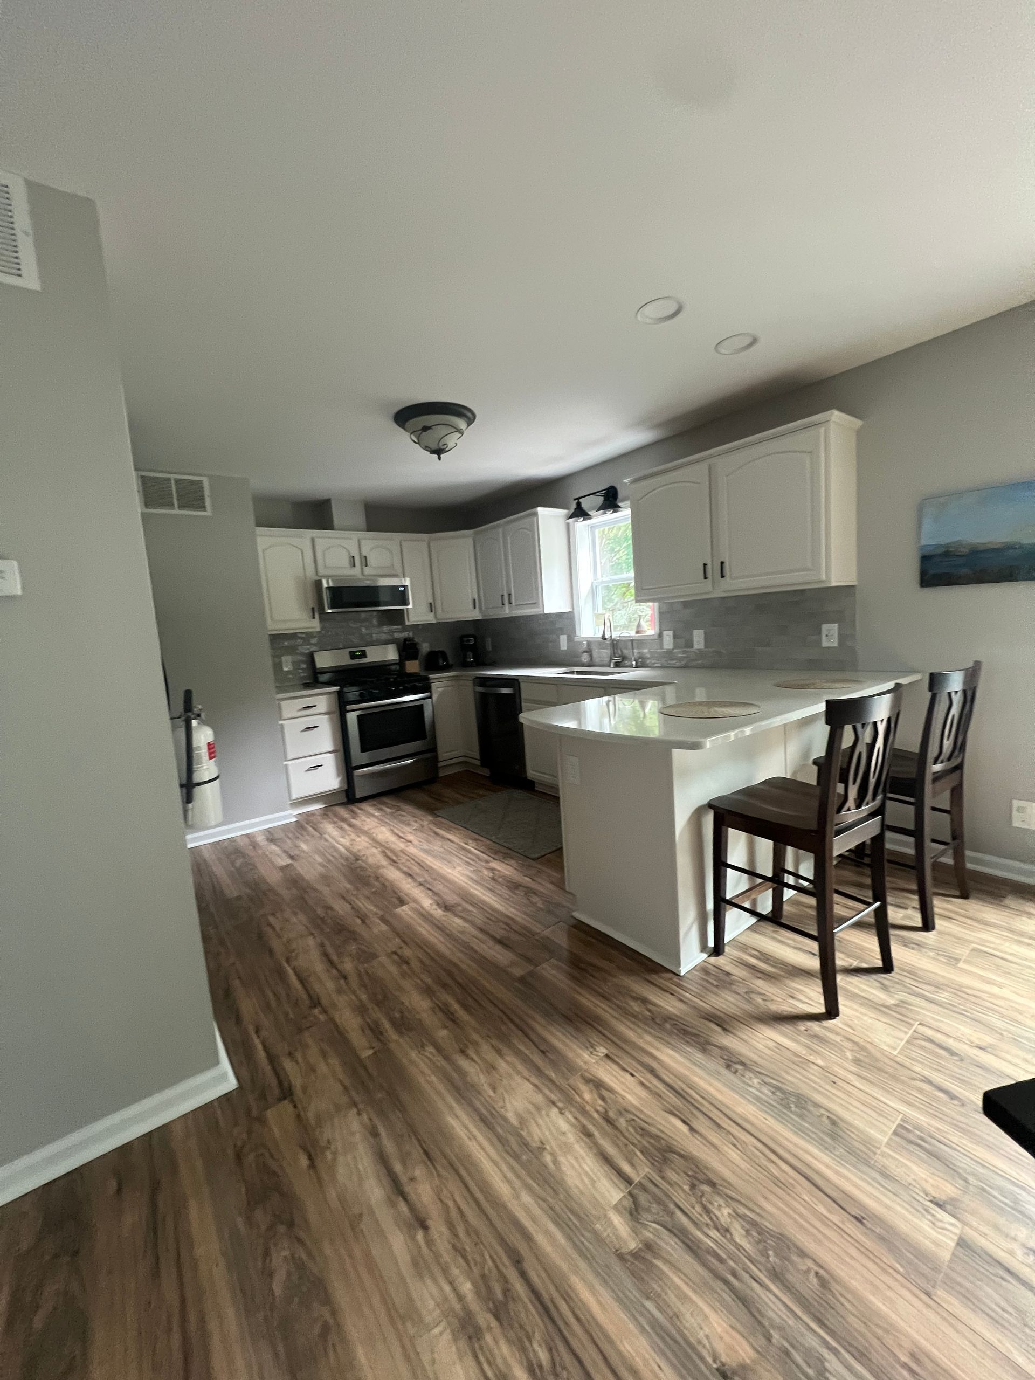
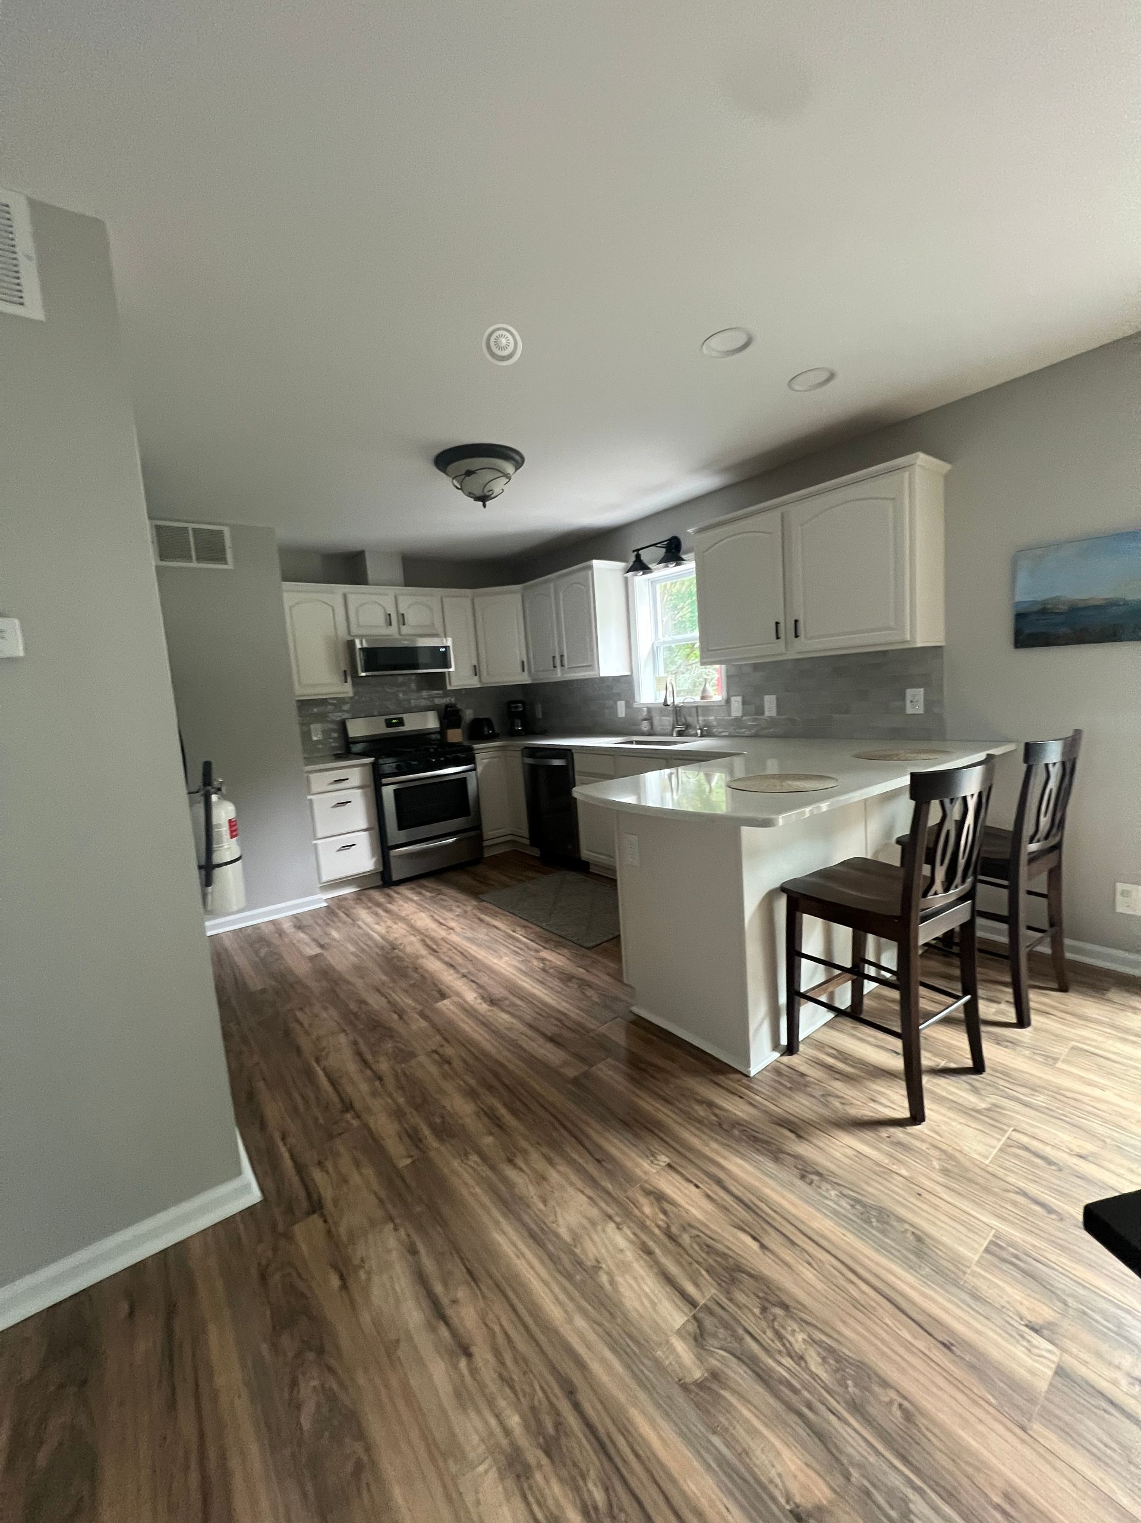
+ smoke detector (501, 343)
